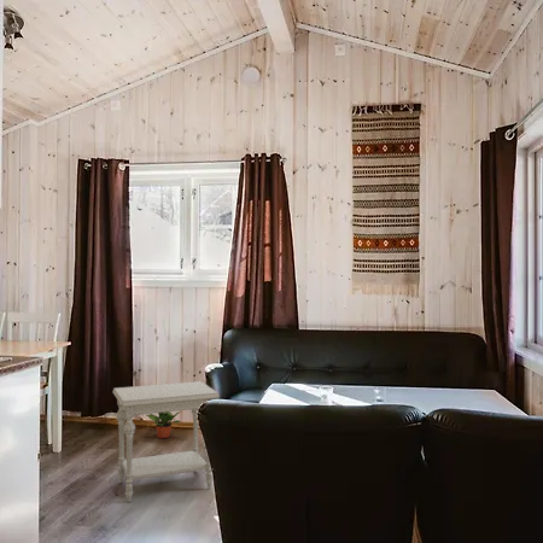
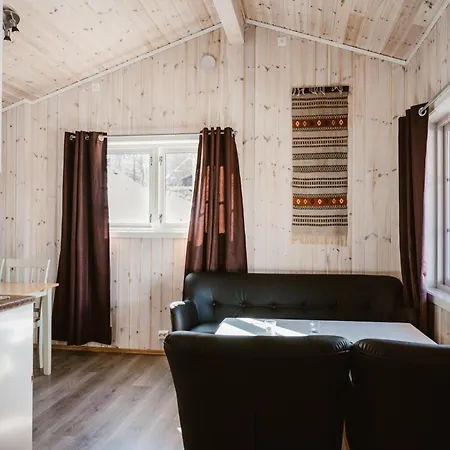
- potted plant (163, 416)
- side table (167, 454)
